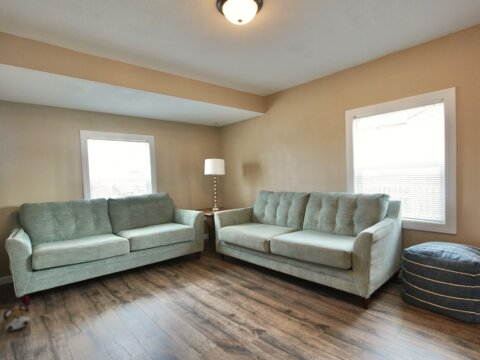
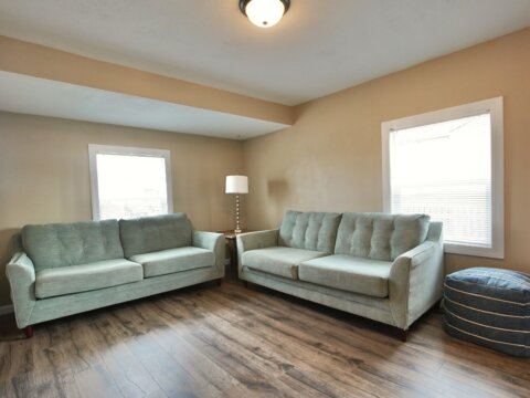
- plush toy (16, 315)
